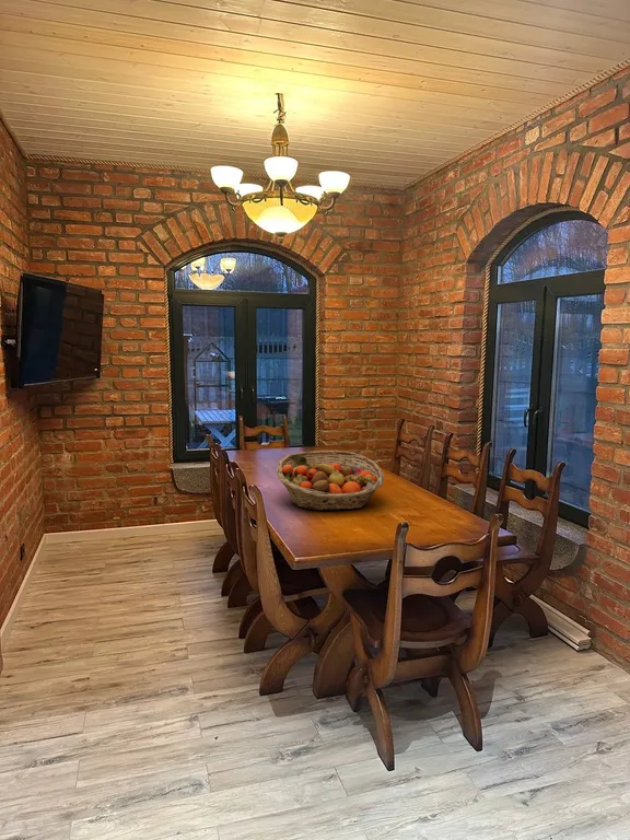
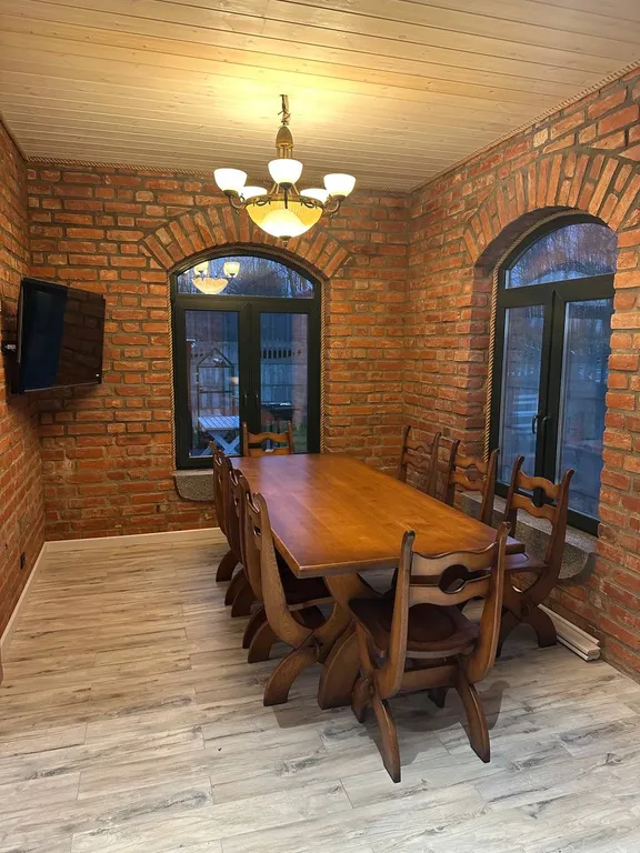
- fruit basket (329, 479)
